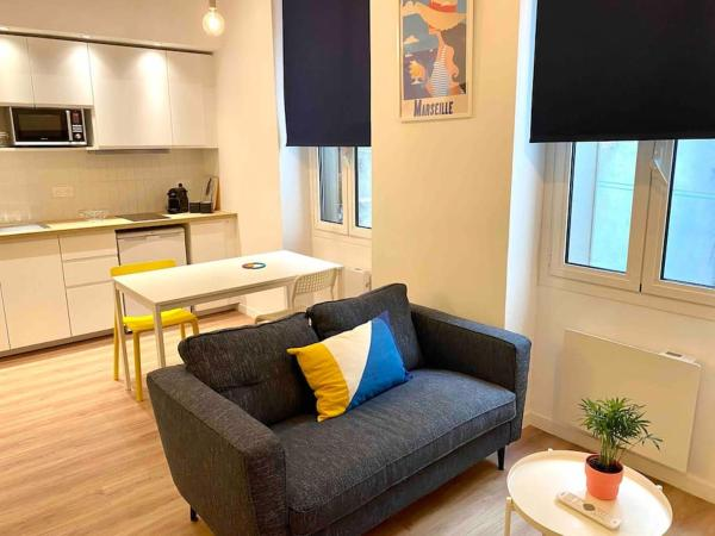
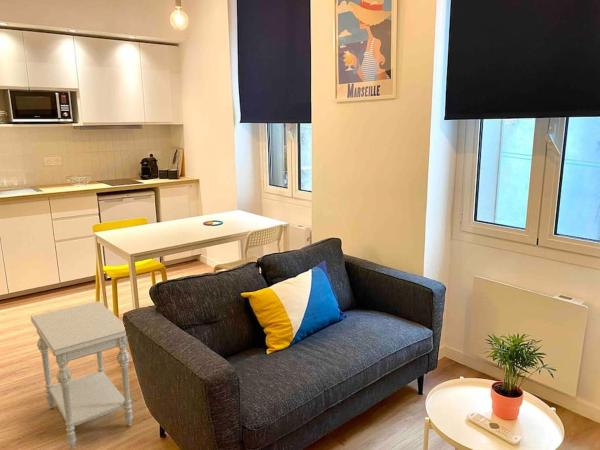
+ side table (85, 375)
